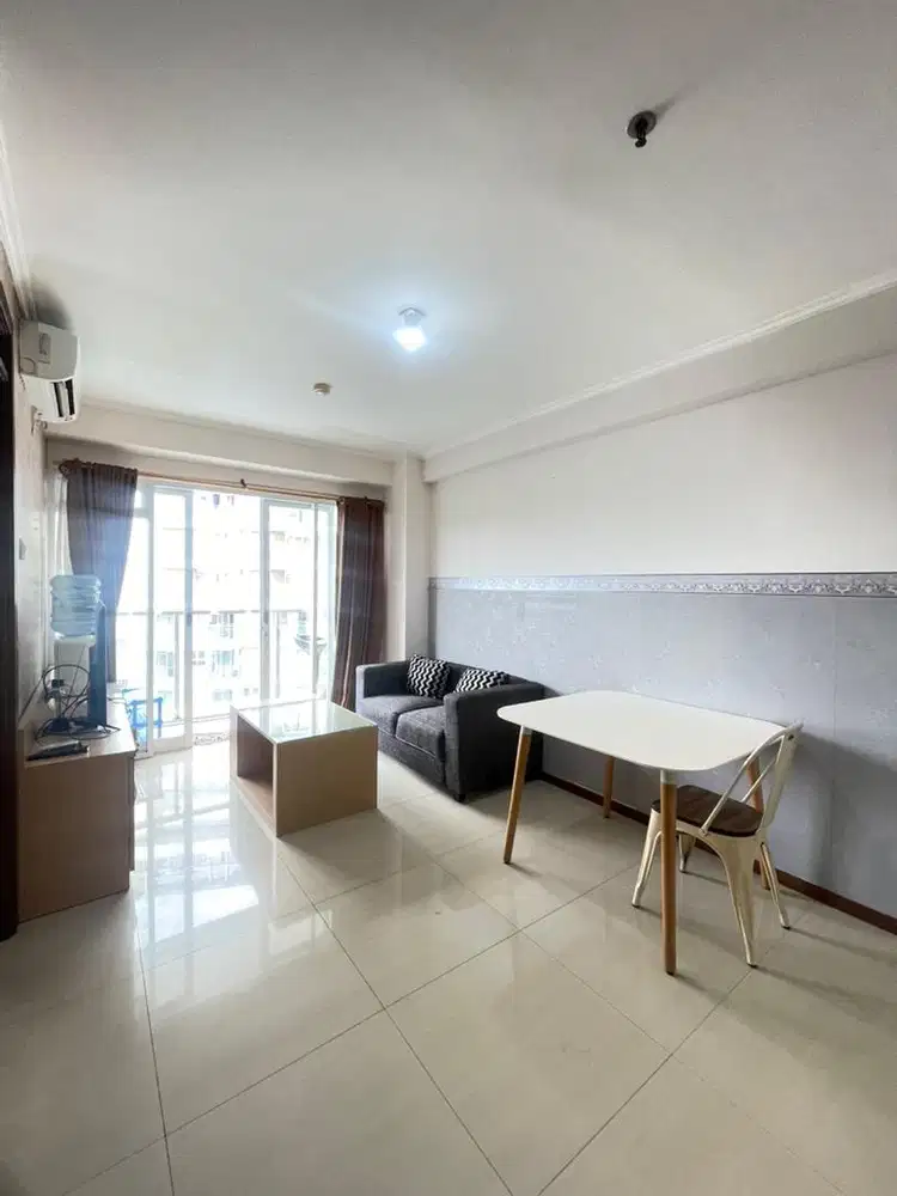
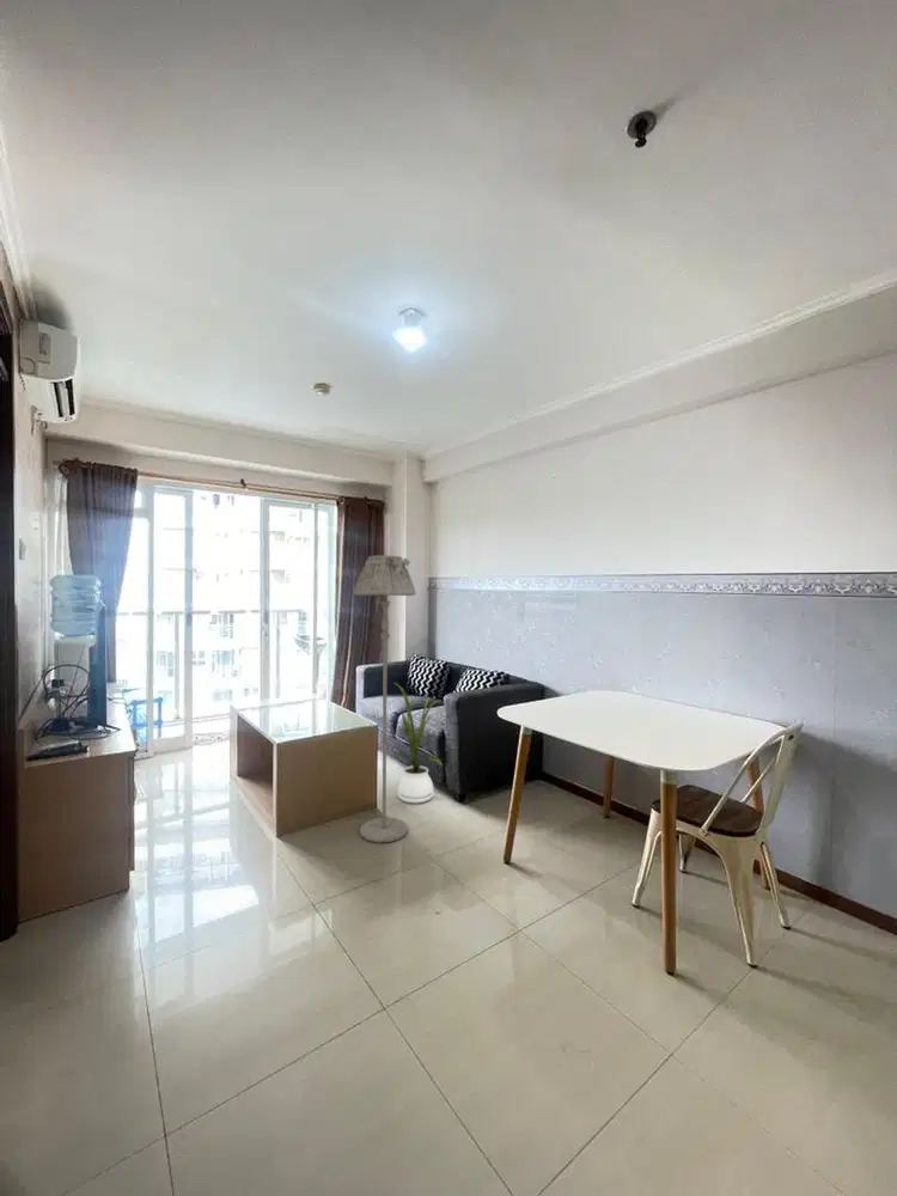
+ house plant (414, 740)
+ floor lamp (384, 692)
